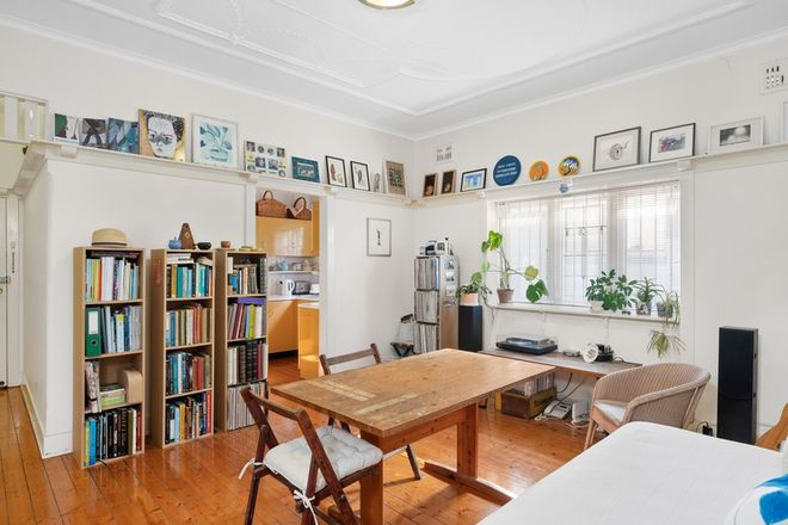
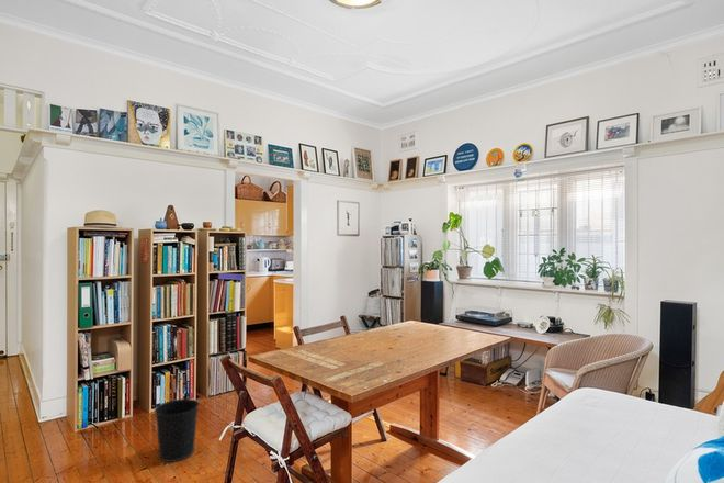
+ wastebasket (177, 429)
